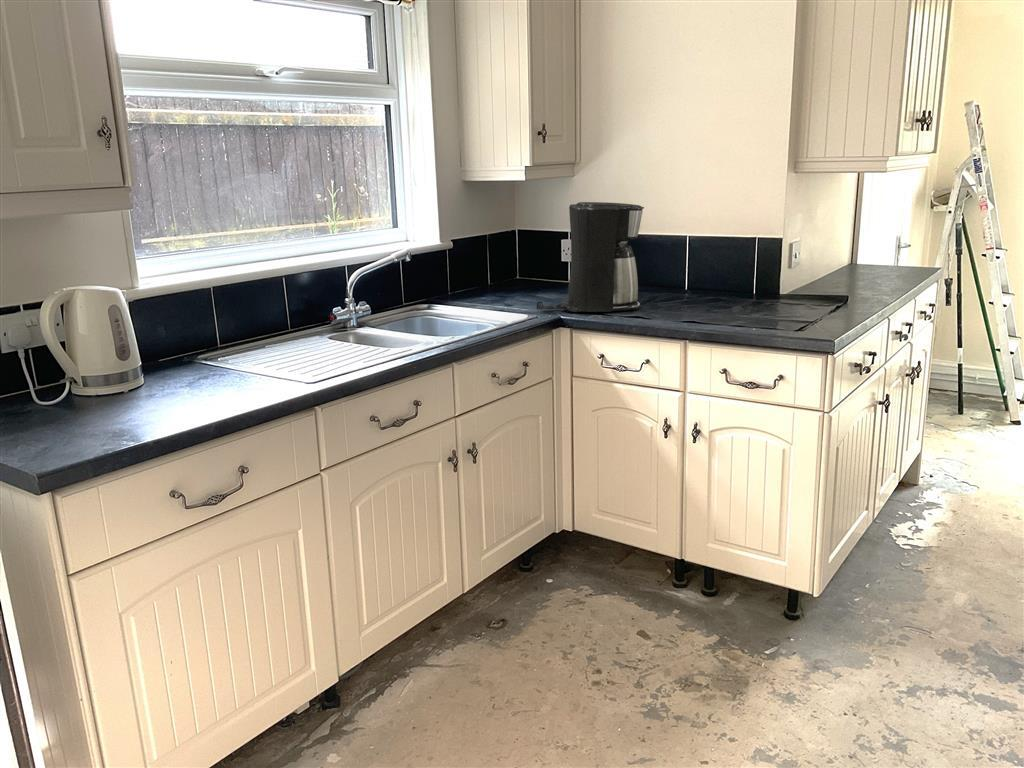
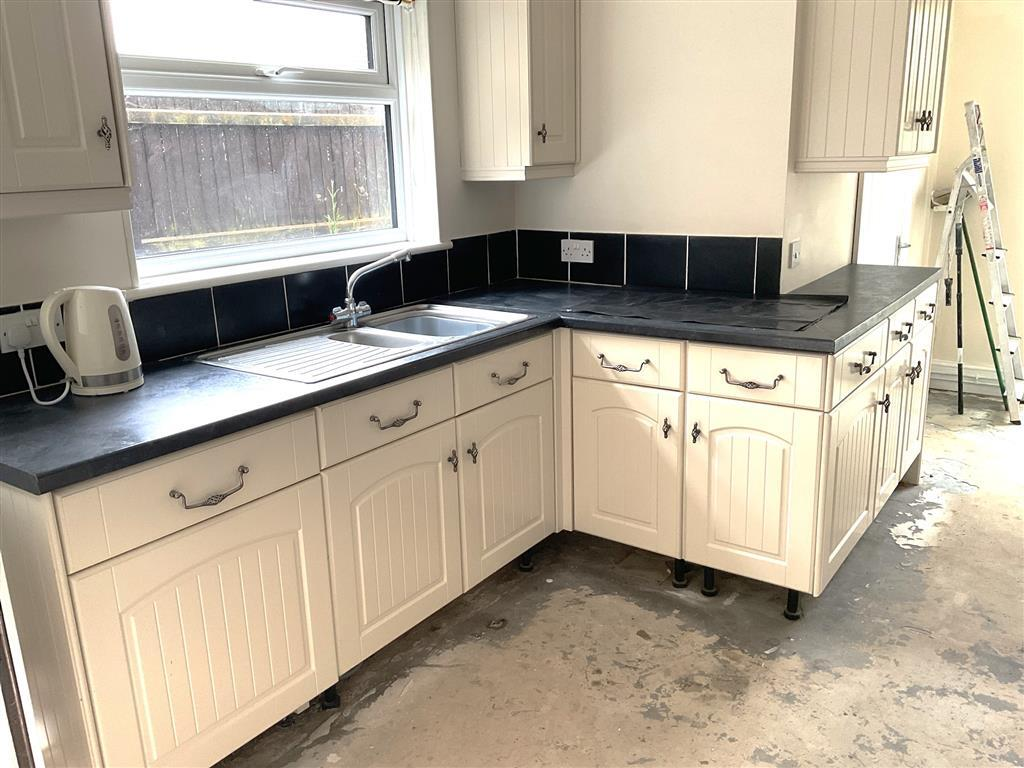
- coffee maker (591, 255)
